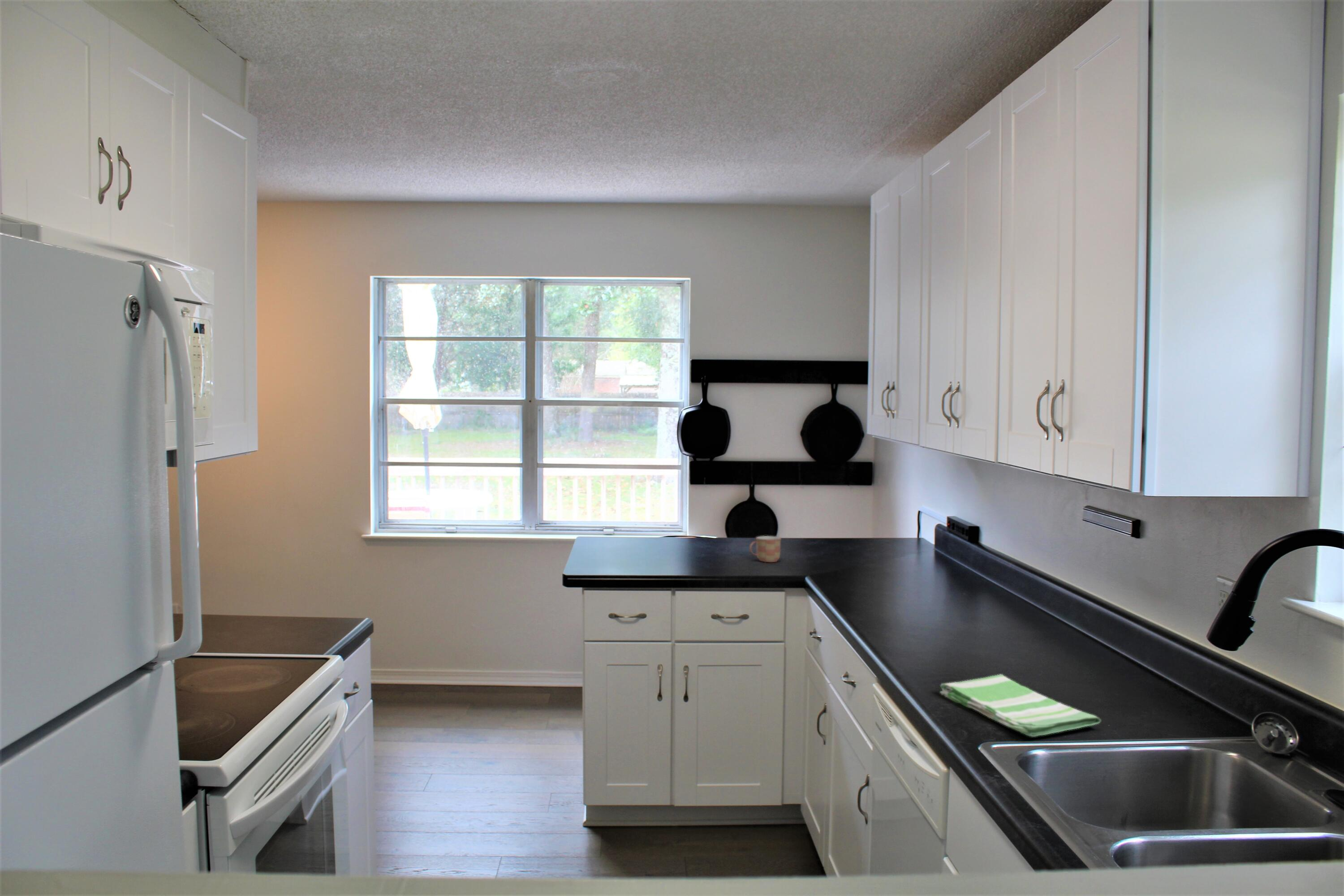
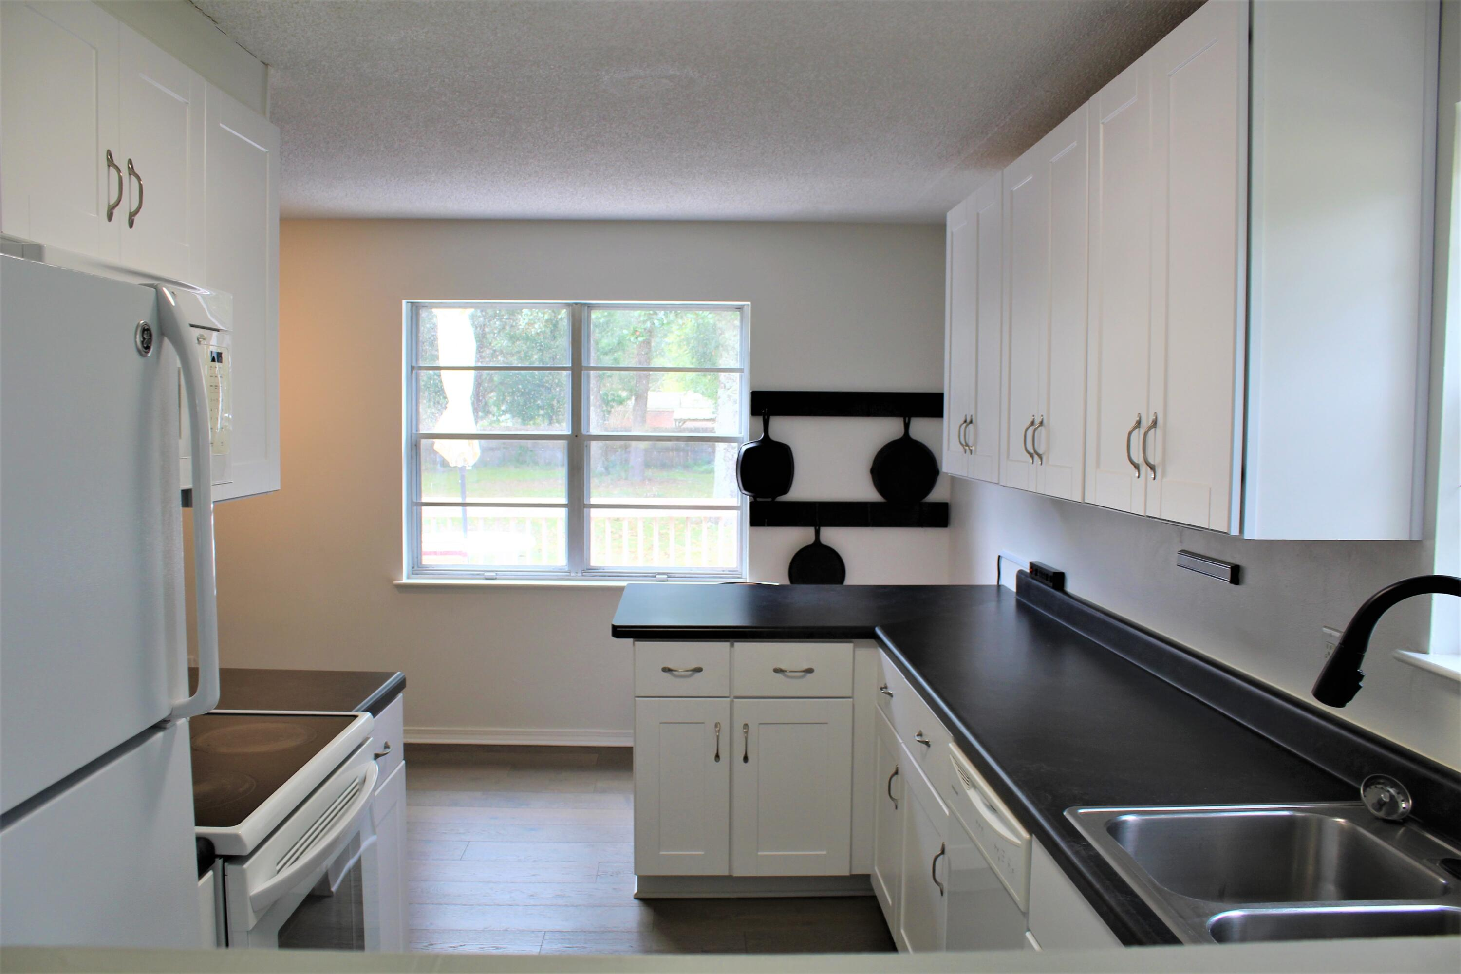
- dish towel (1014, 702)
- mug (765, 549)
